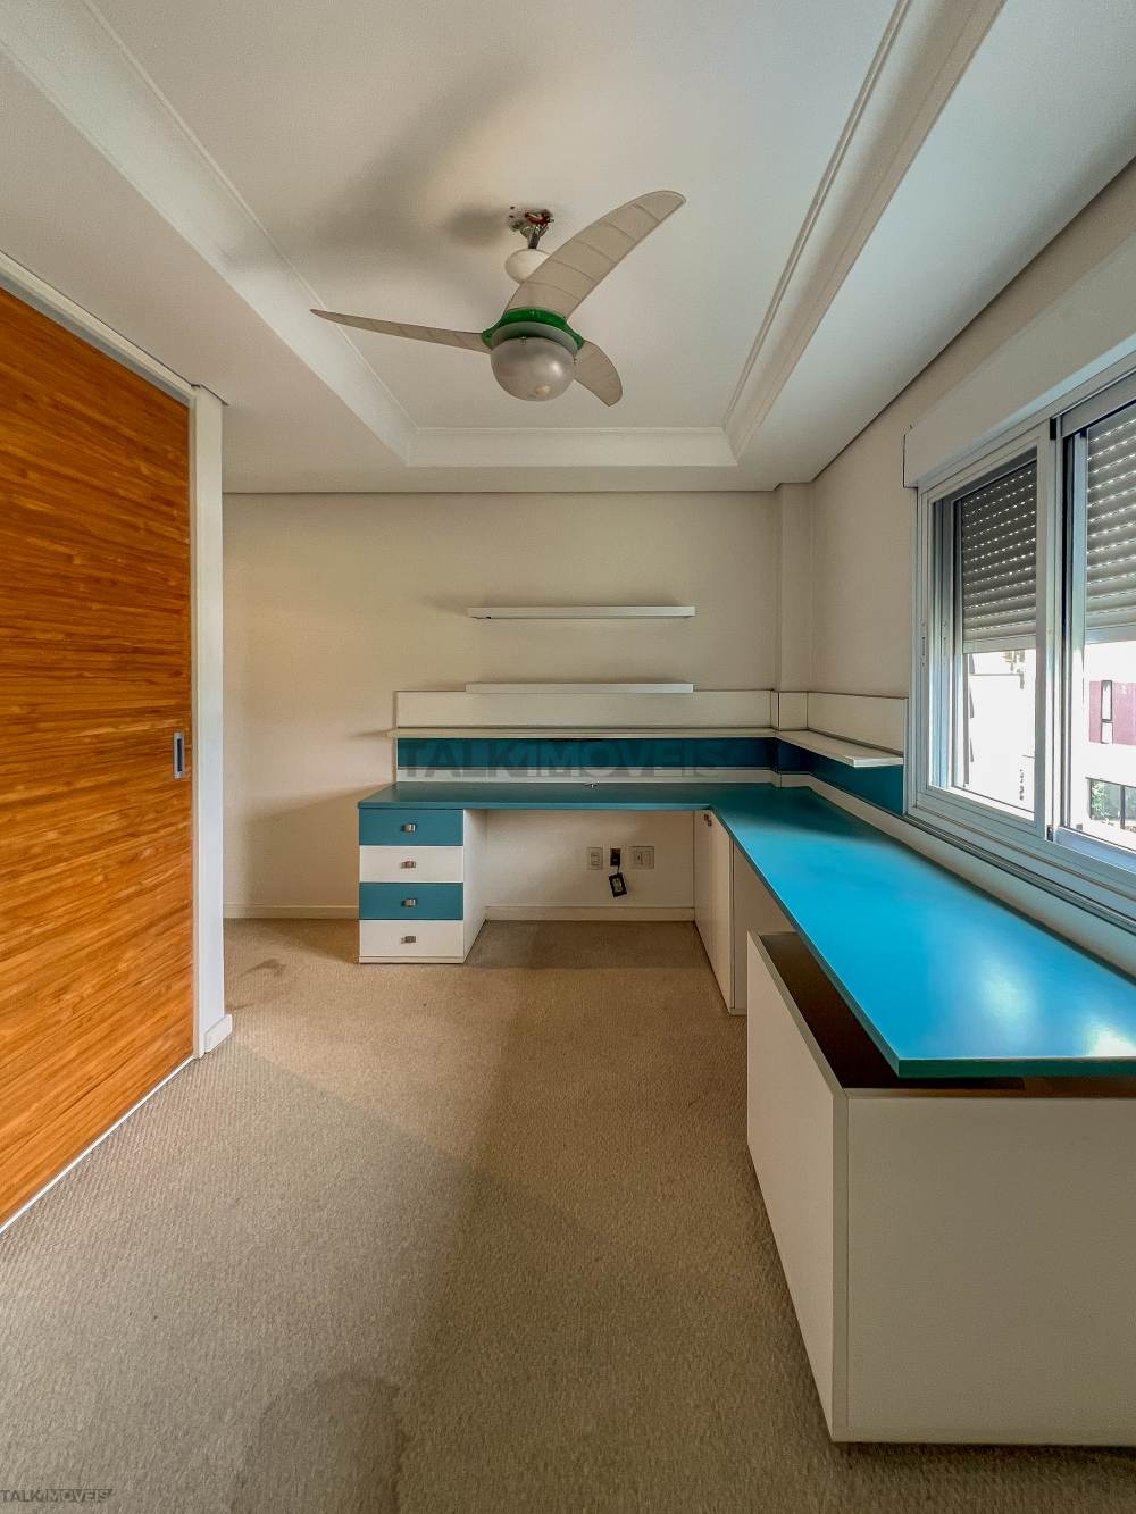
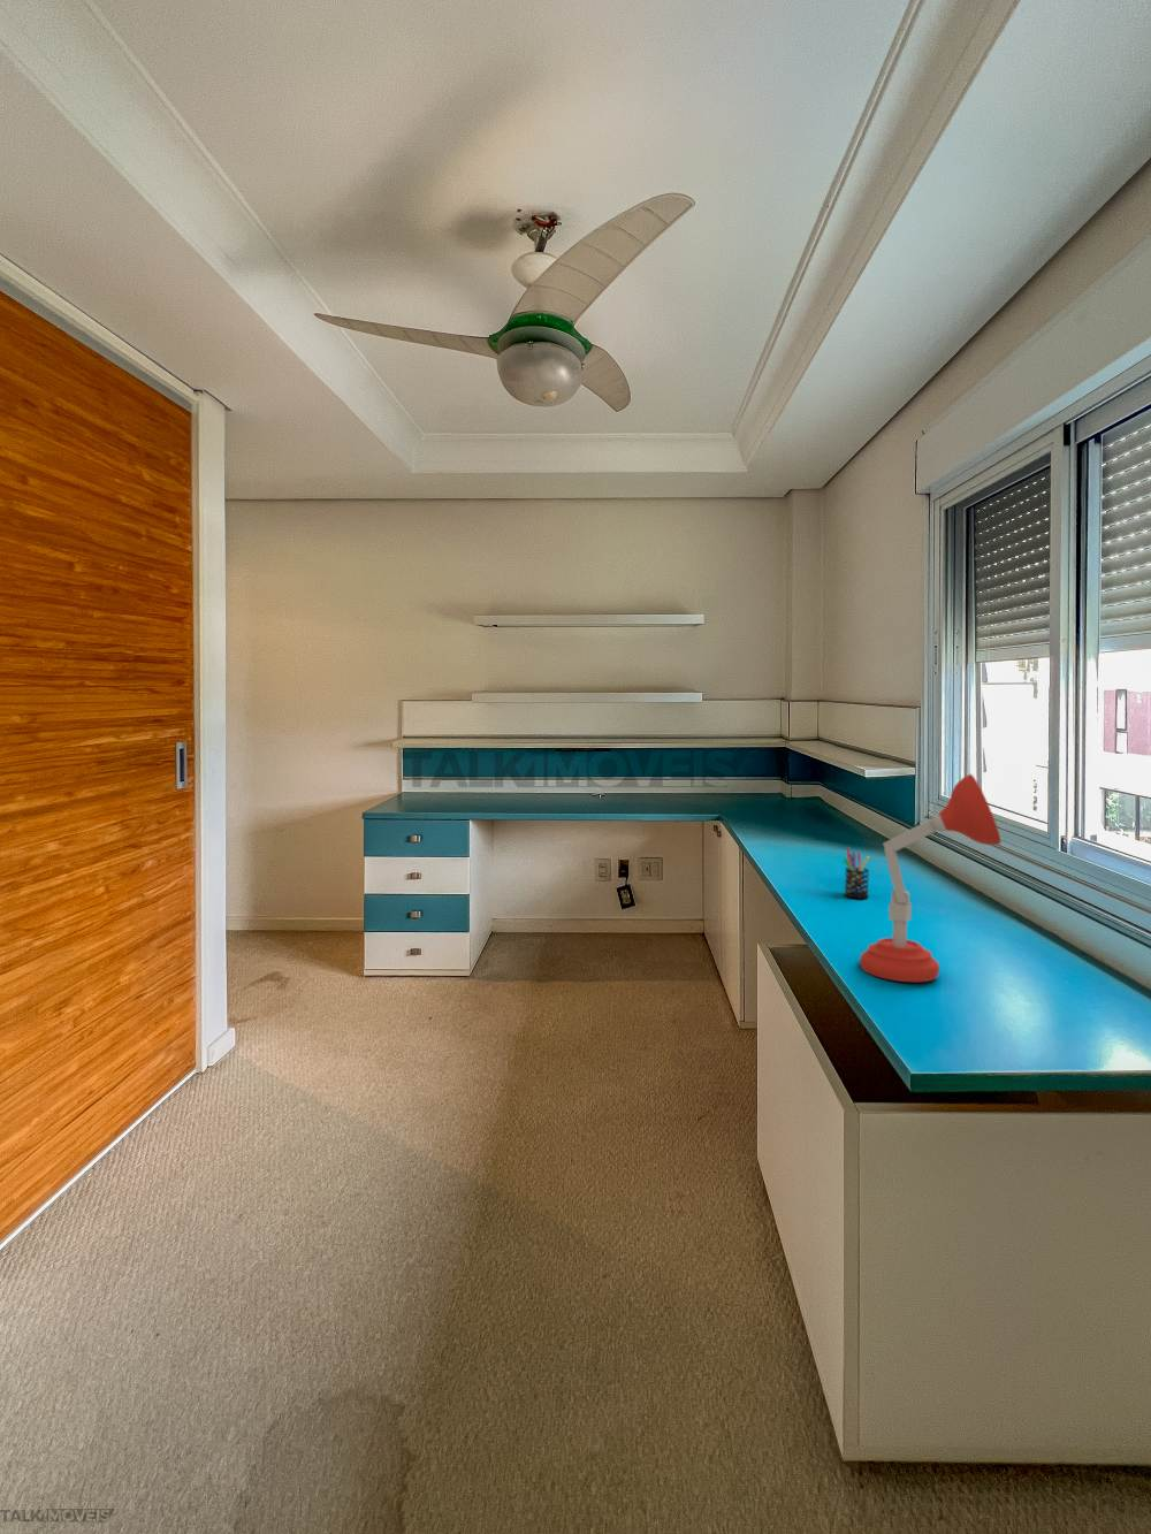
+ desk lamp (902, 880)
+ pen holder (852, 873)
